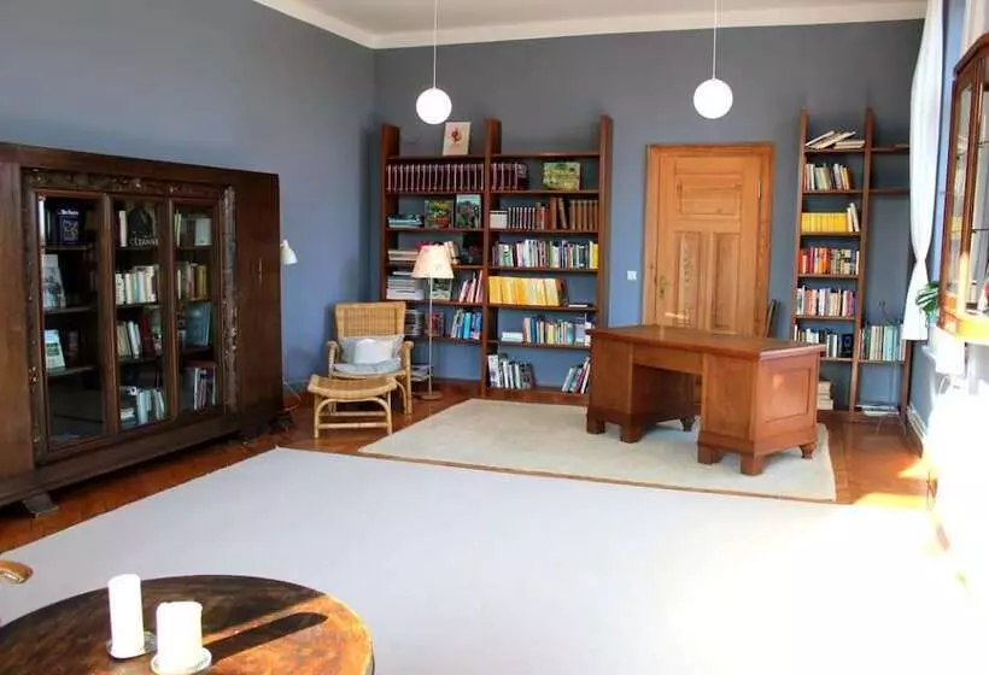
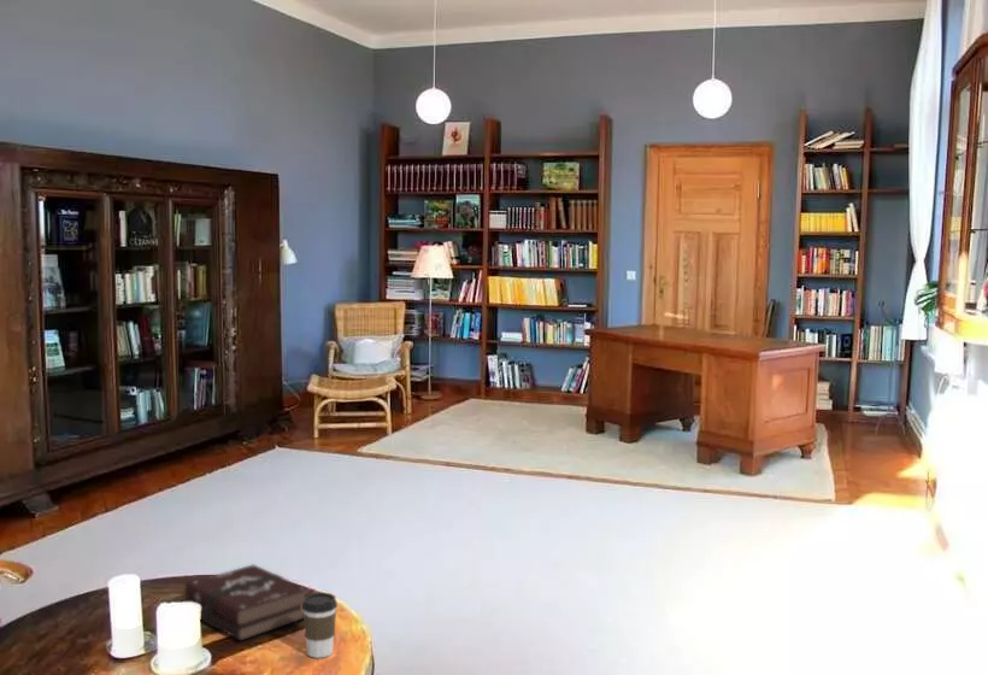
+ hardback book (246, 599)
+ coffee cup (319, 624)
